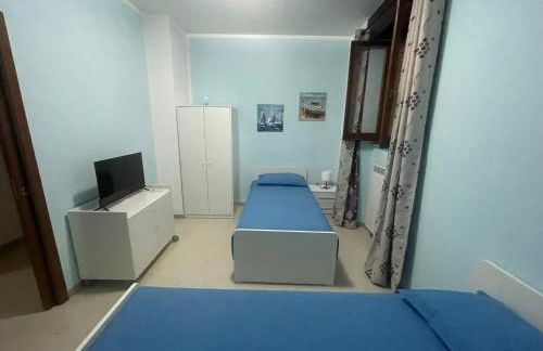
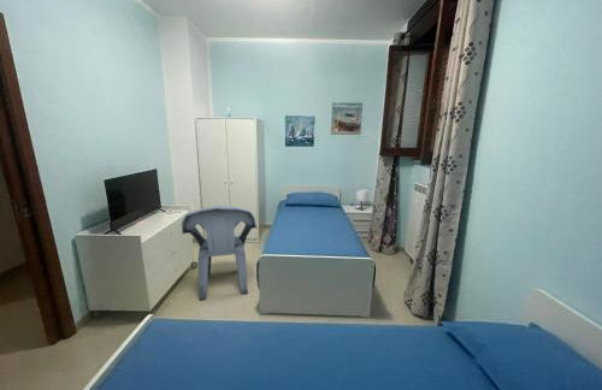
+ chair (222, 243)
